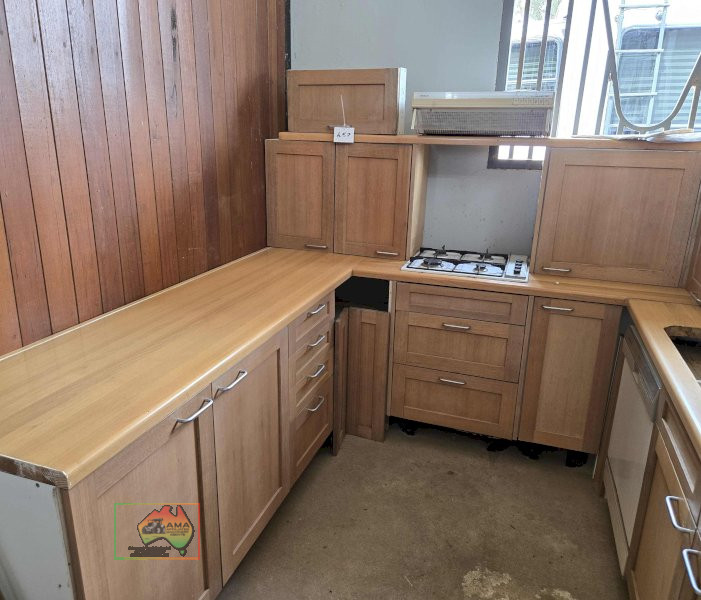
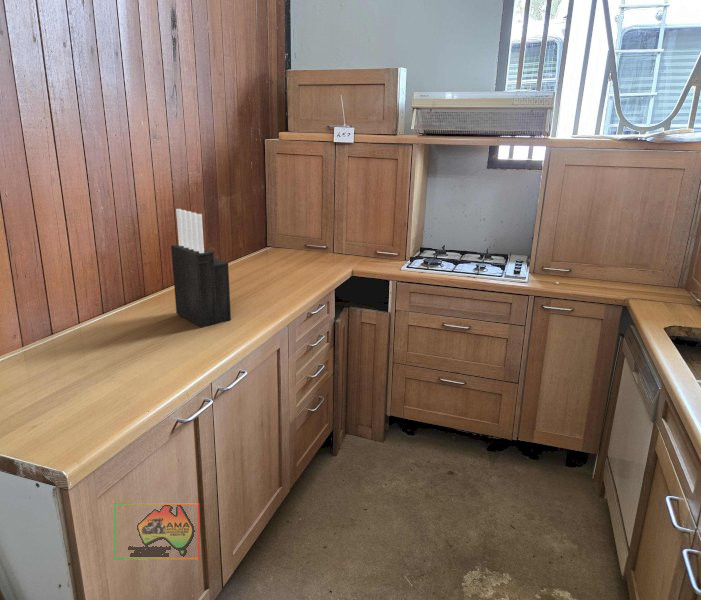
+ knife block (203, 265)
